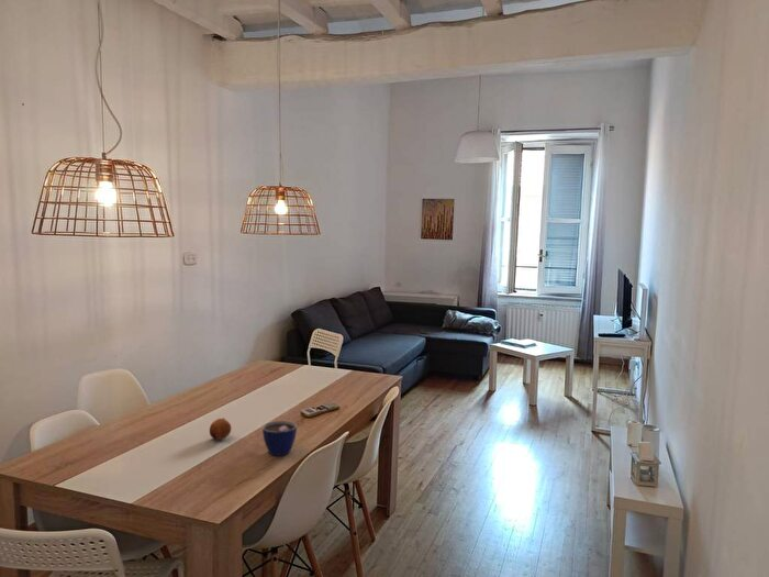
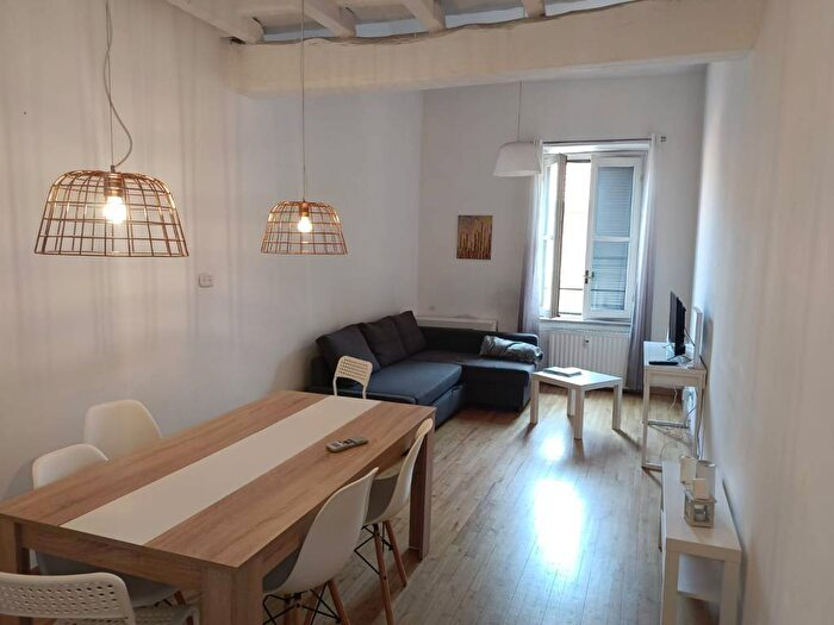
- fruit (220, 428)
- cup (276, 436)
